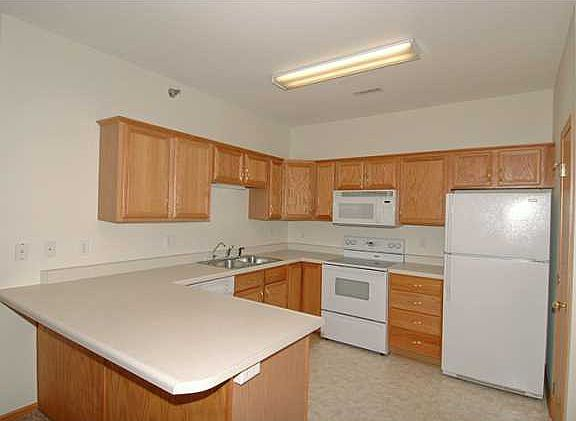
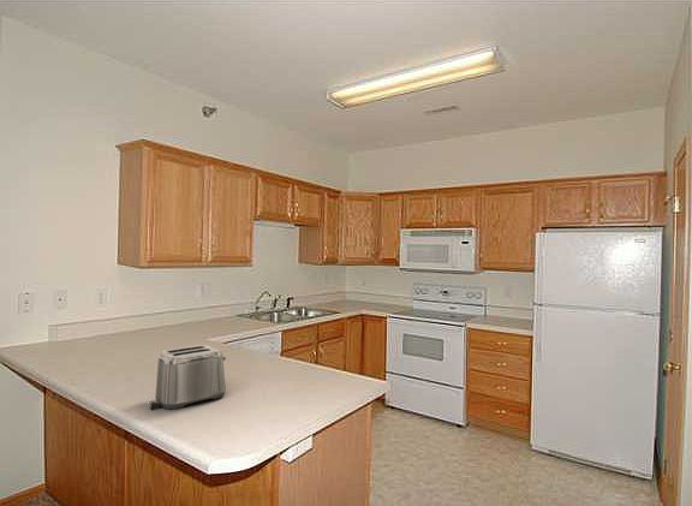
+ toaster (187, 374)
